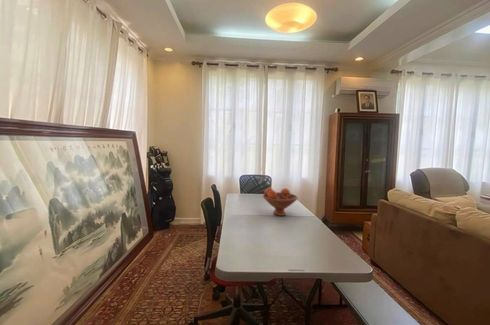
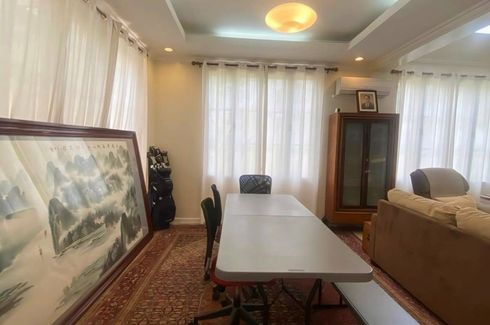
- fruit bowl (280, 201)
